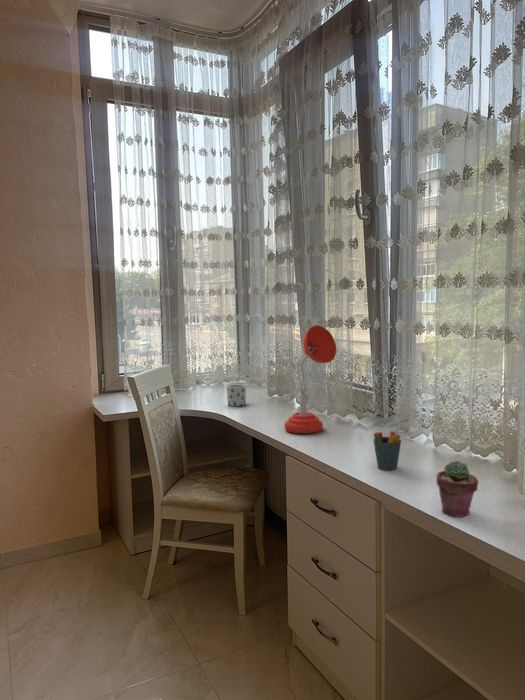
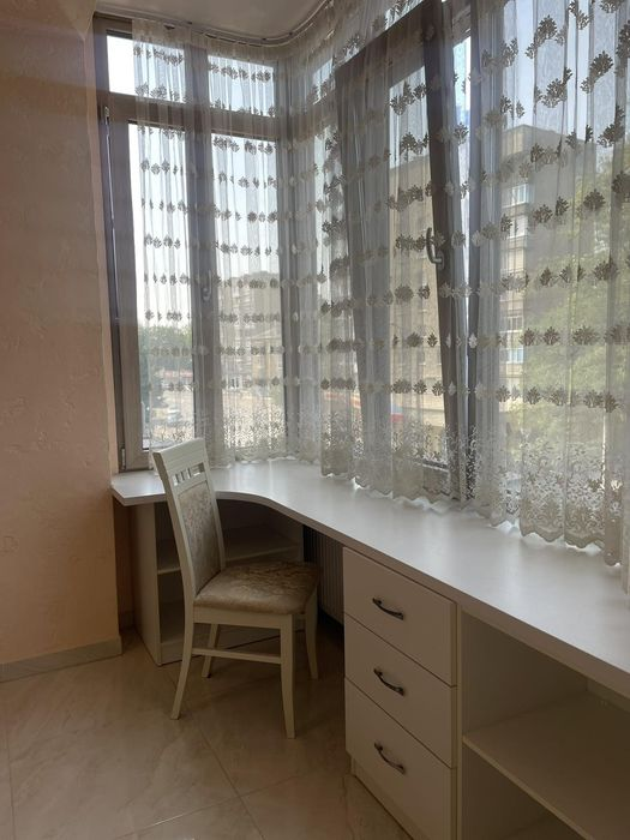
- desk lamp (304, 379)
- mug (235, 394)
- pen holder (387, 446)
- potted succulent (456, 486)
